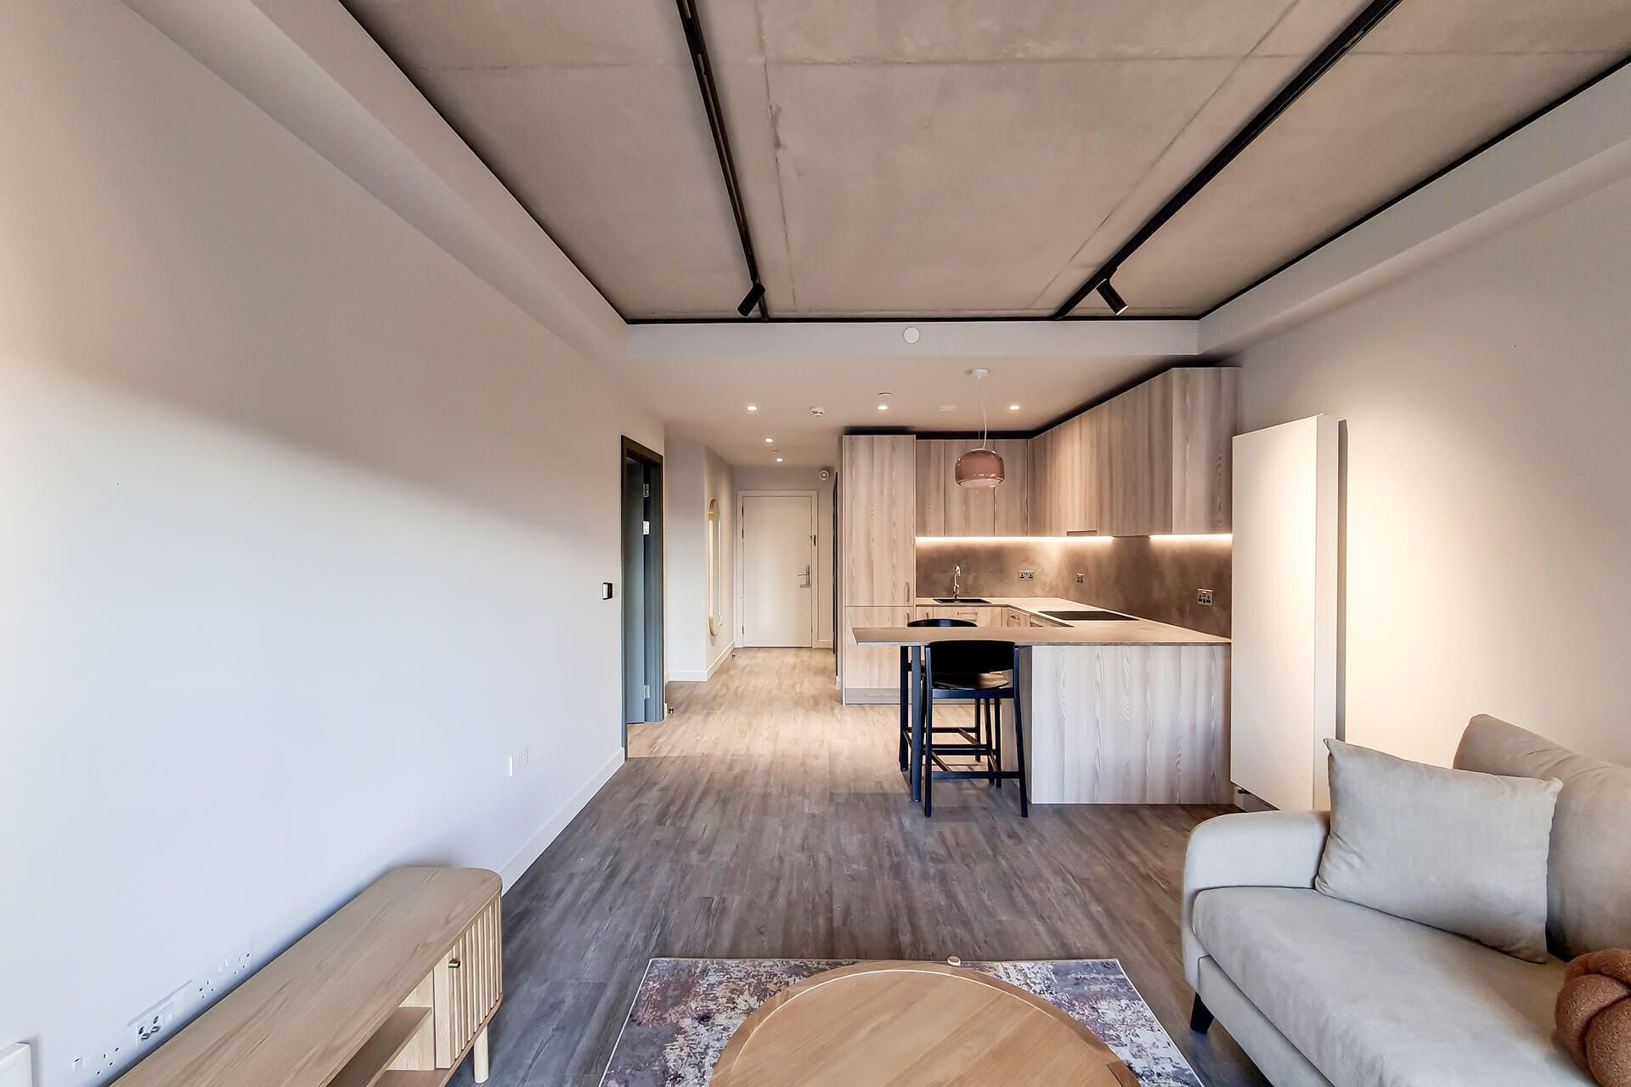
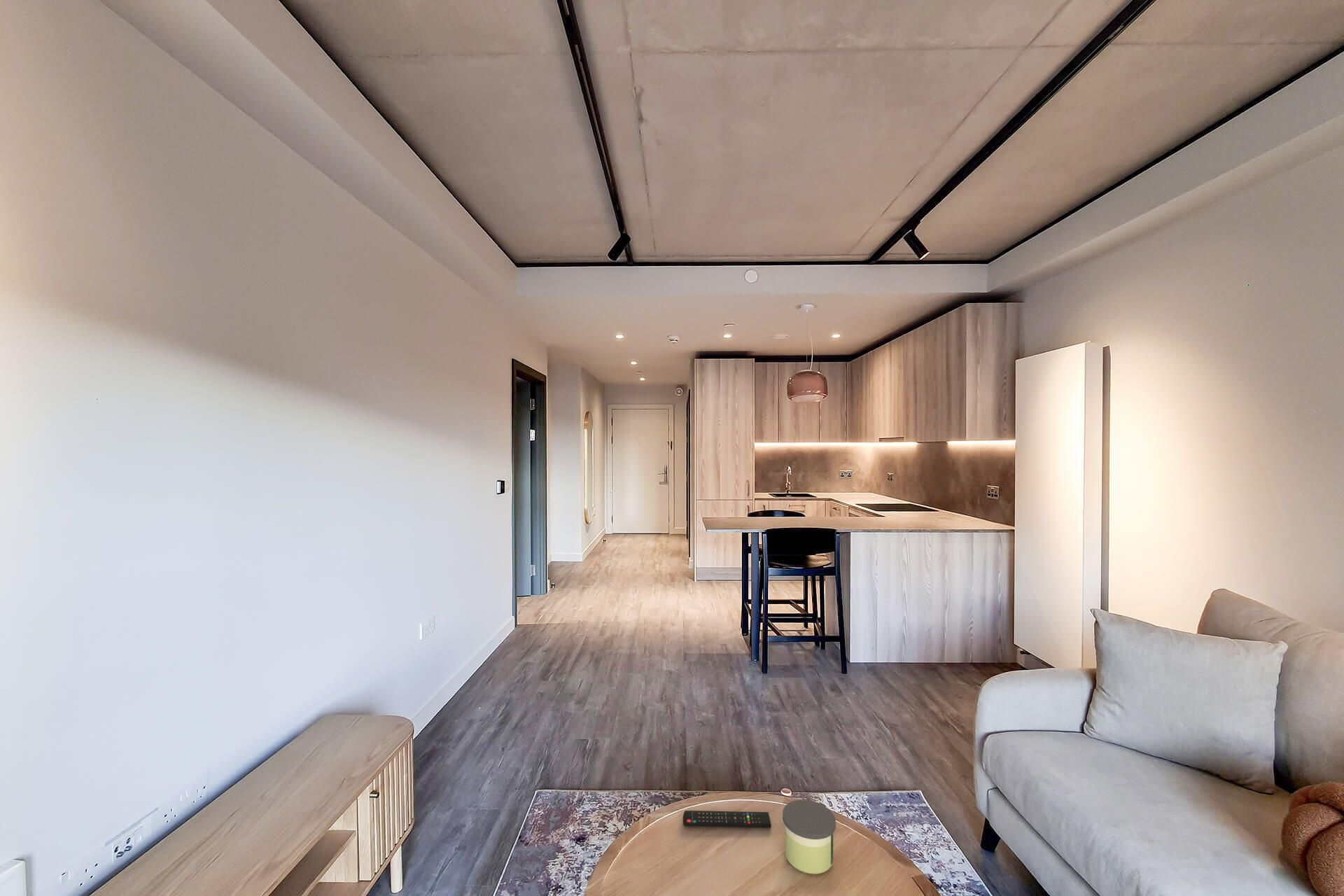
+ candle (808, 837)
+ remote control (726, 820)
